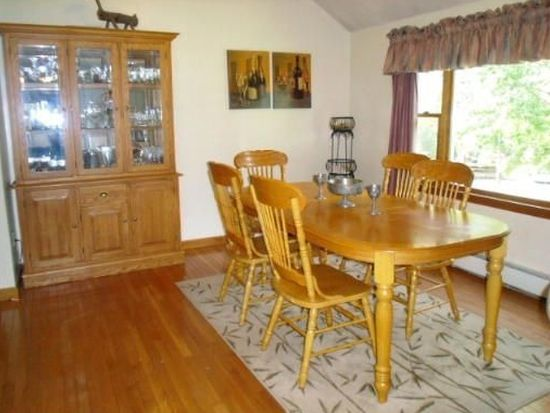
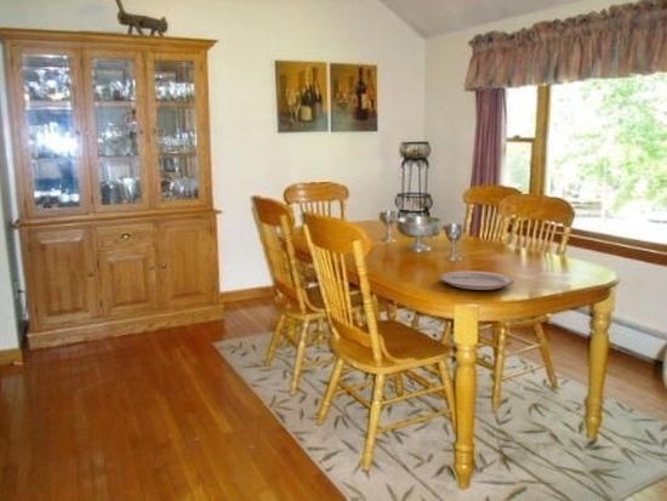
+ plate (475, 280)
